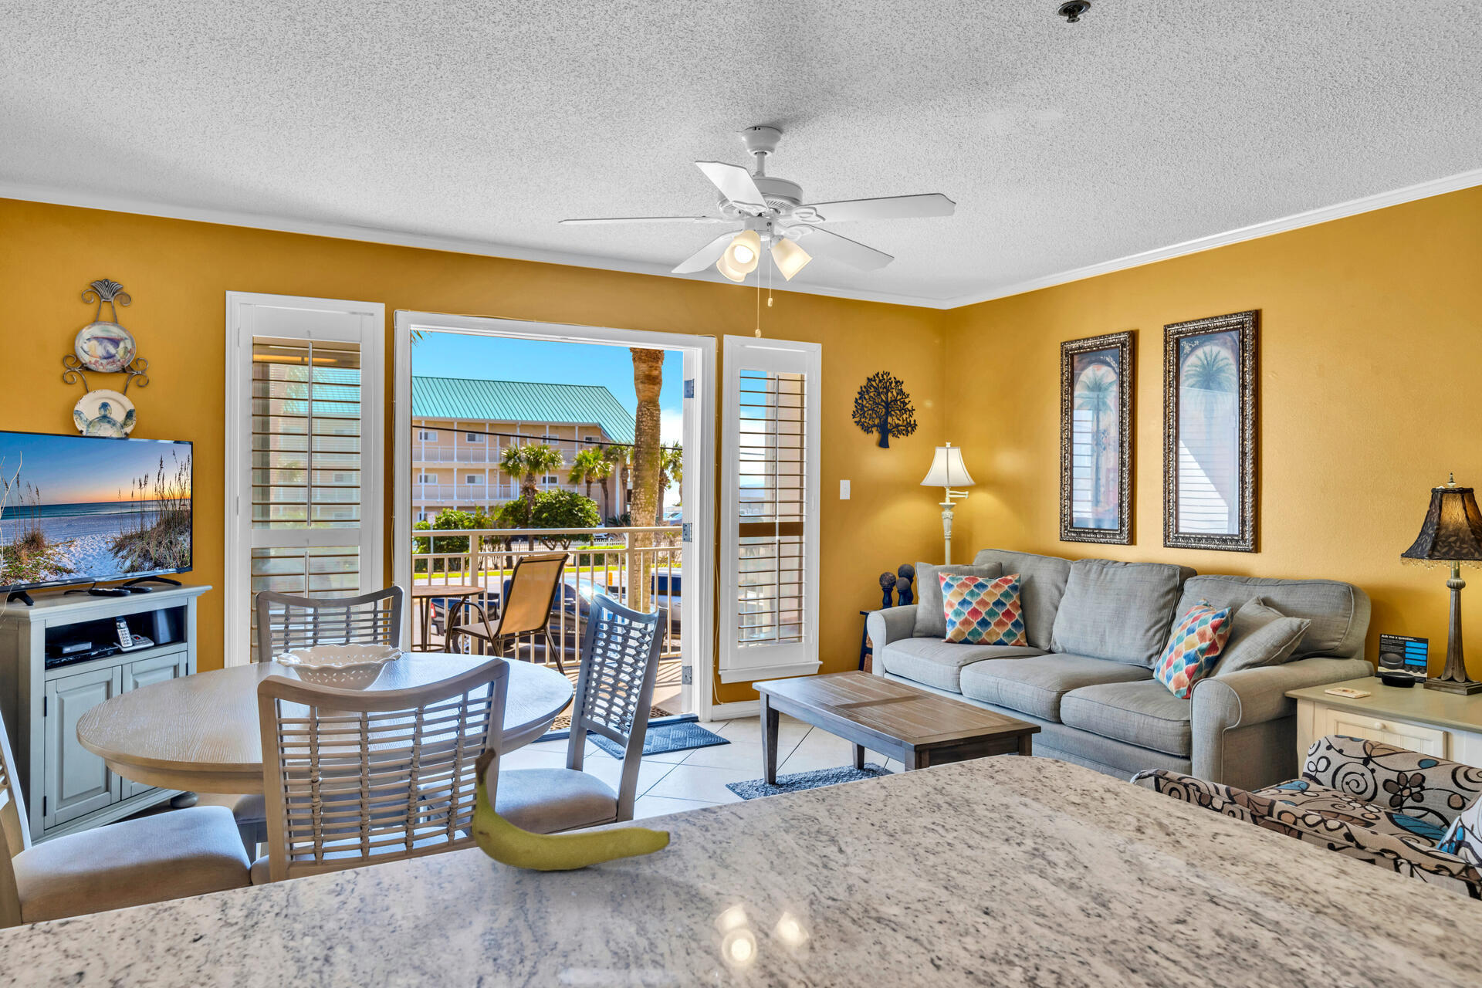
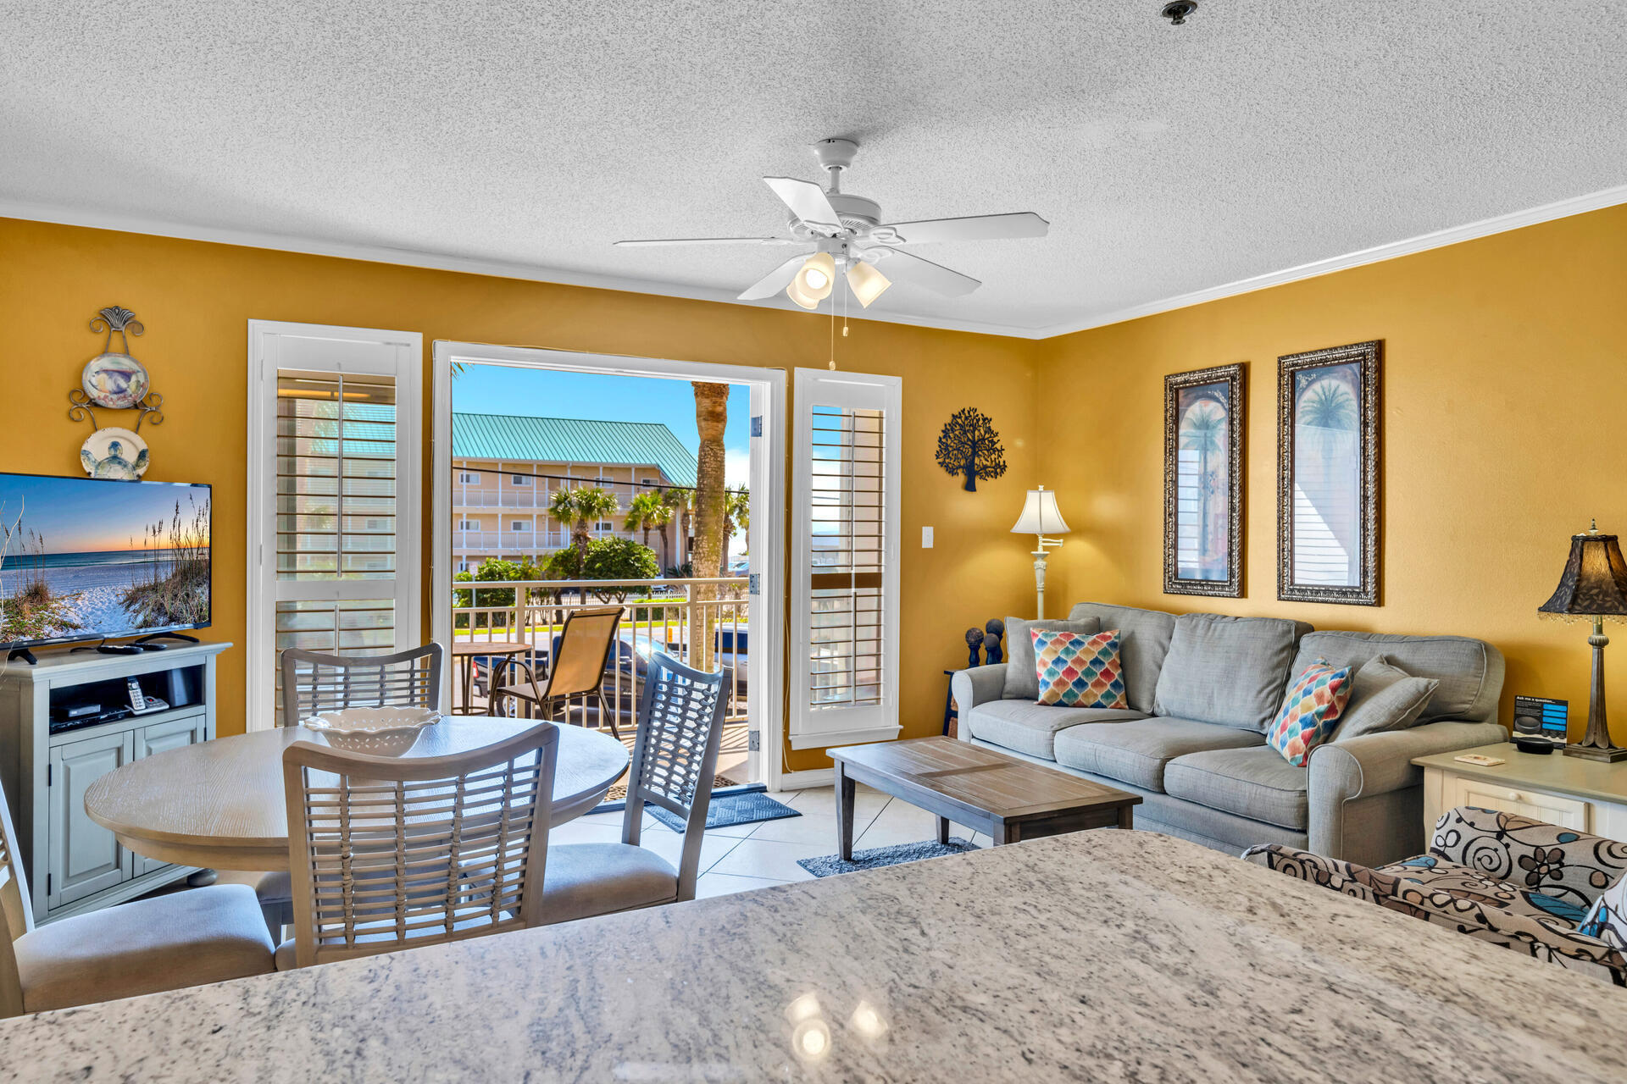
- banana (578, 833)
